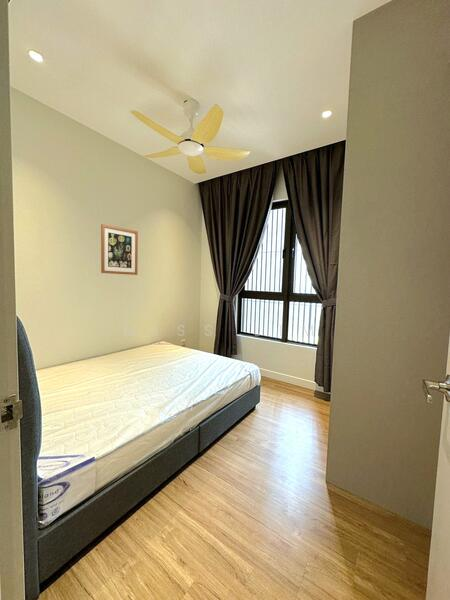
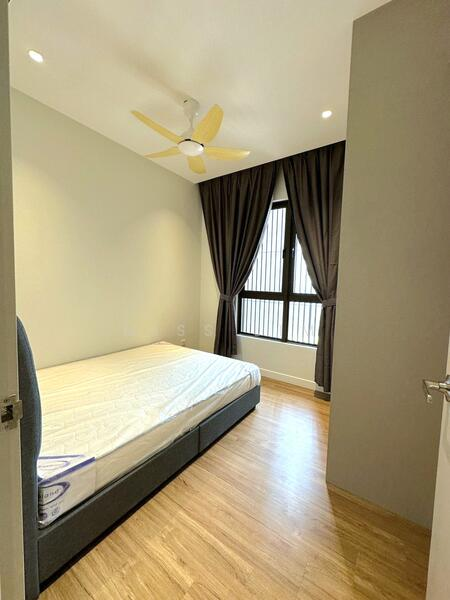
- wall art (120, 251)
